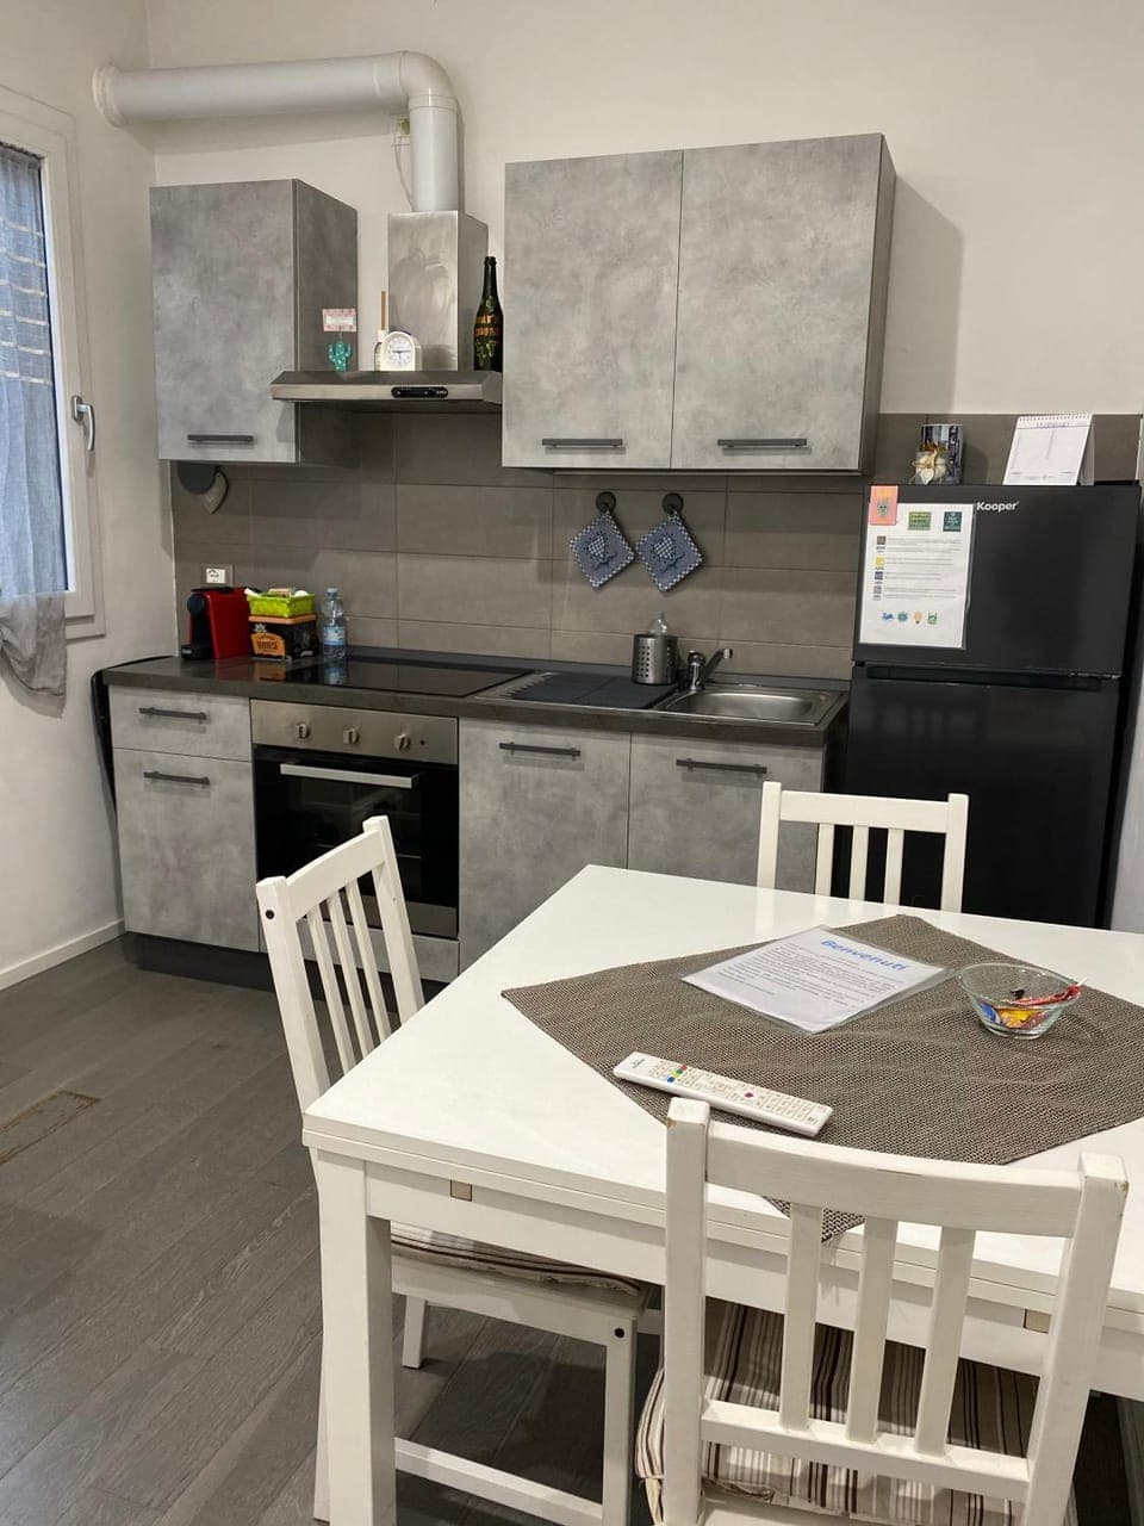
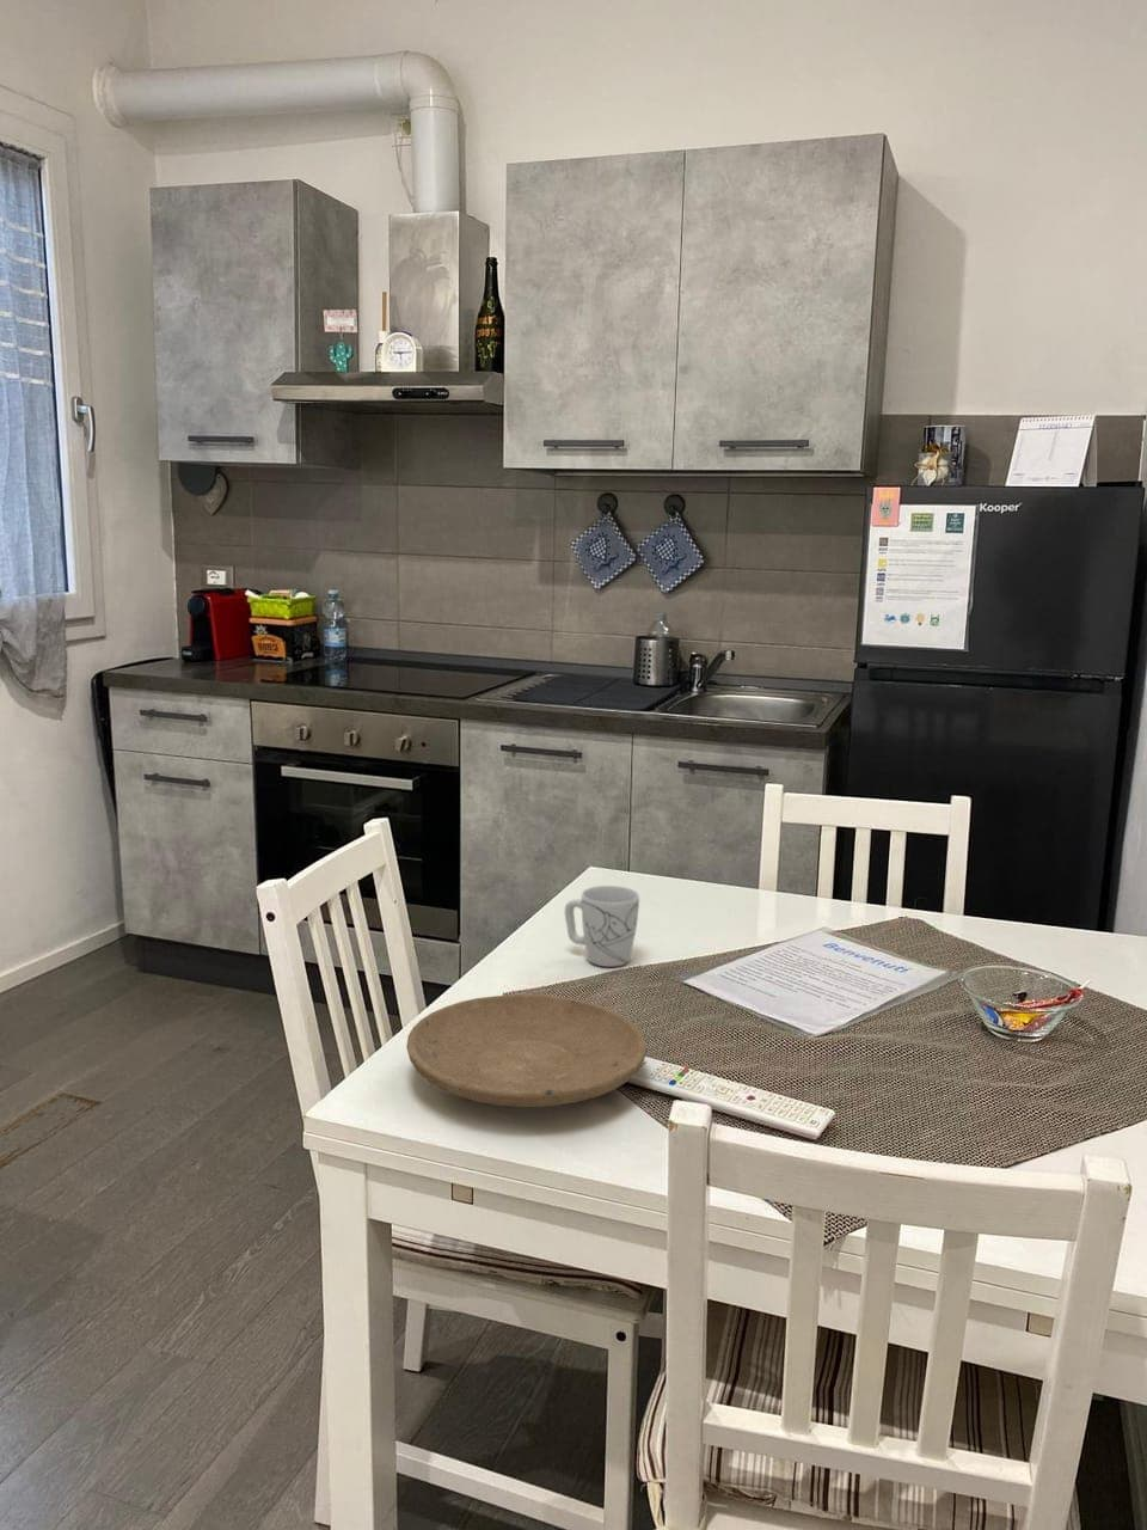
+ mug (600, 925)
+ plate (525, 1057)
